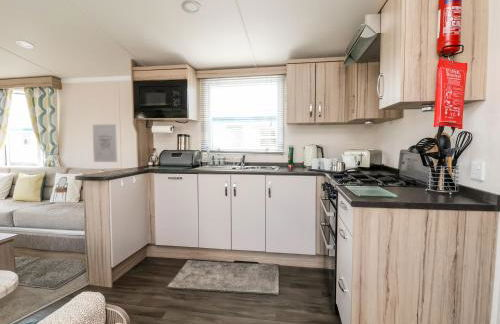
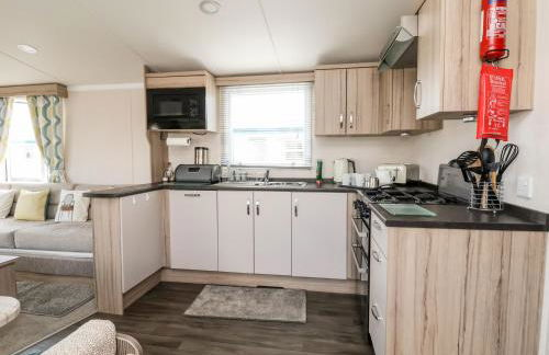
- wall art (105, 143)
